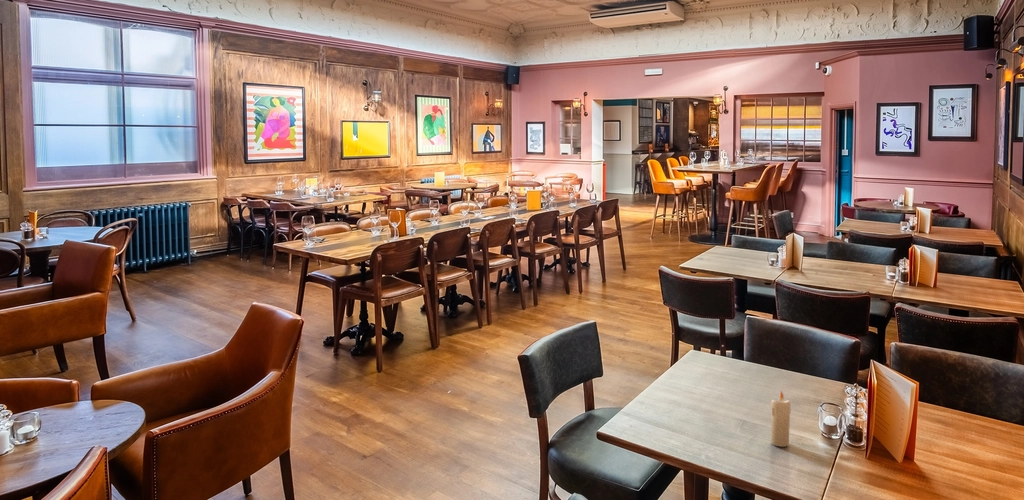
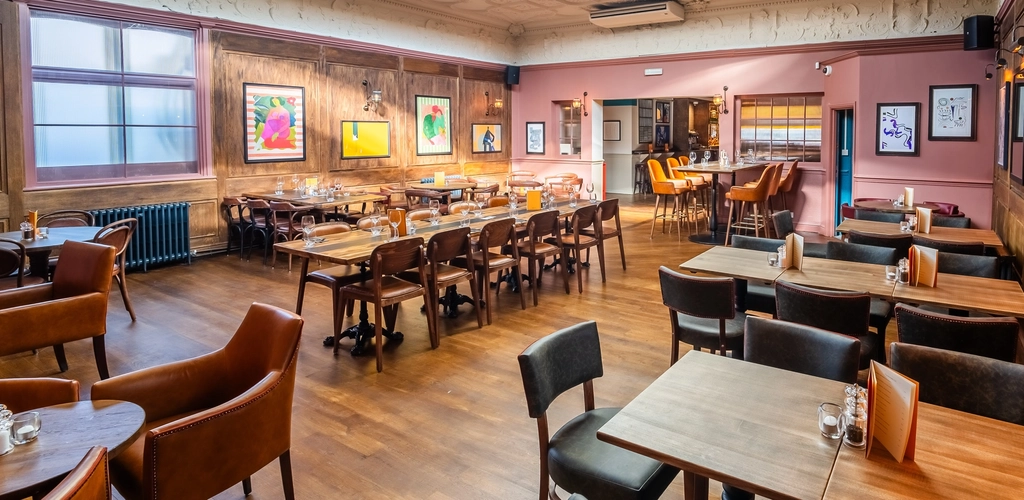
- candle (780, 417)
